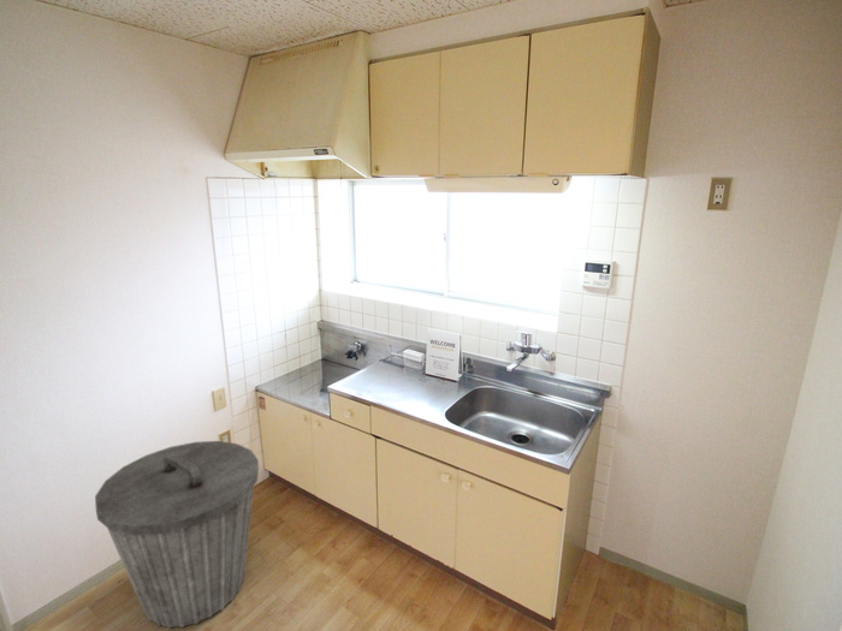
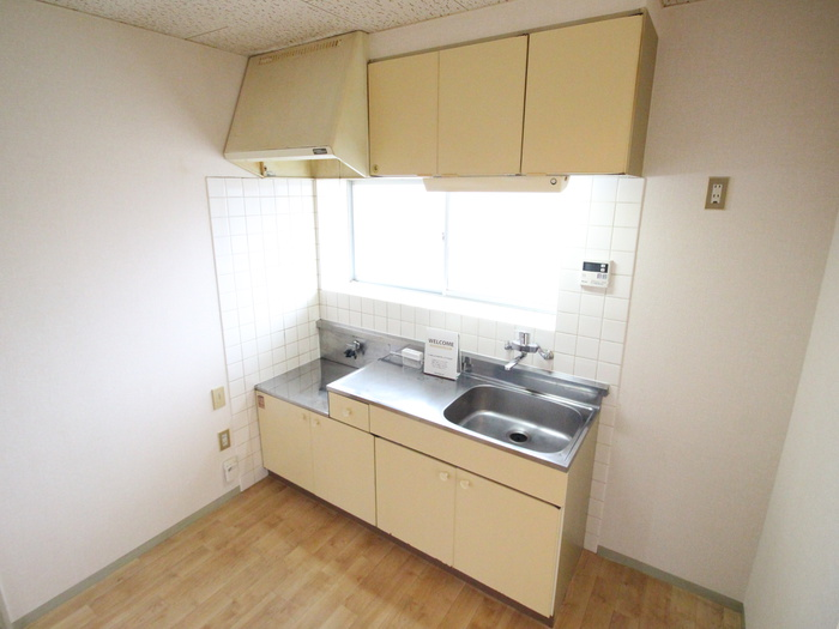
- trash can (188, 526)
